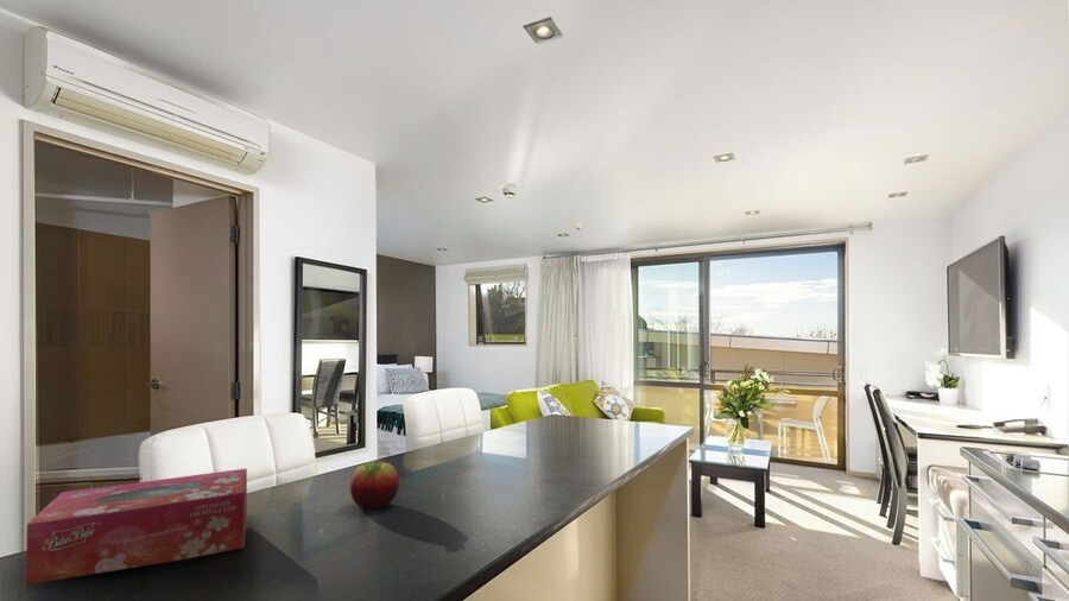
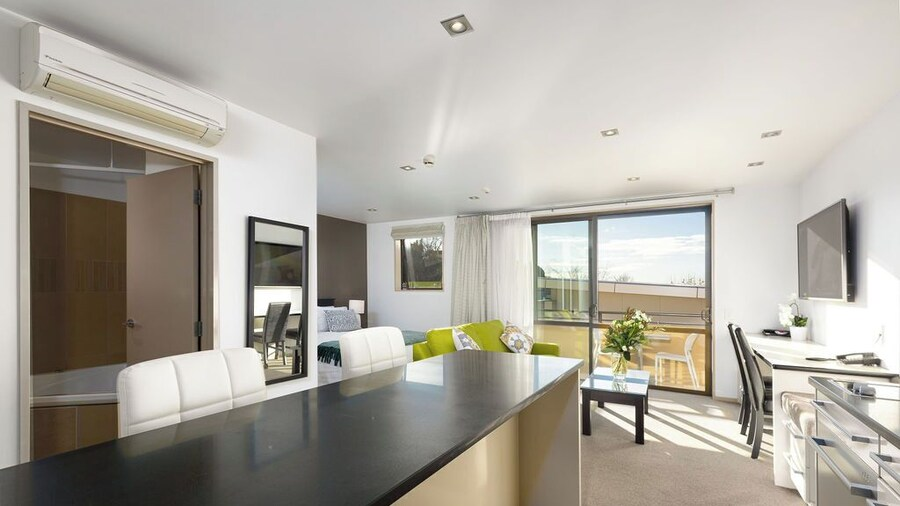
- tissue box (152, 519)
- fruit (374, 482)
